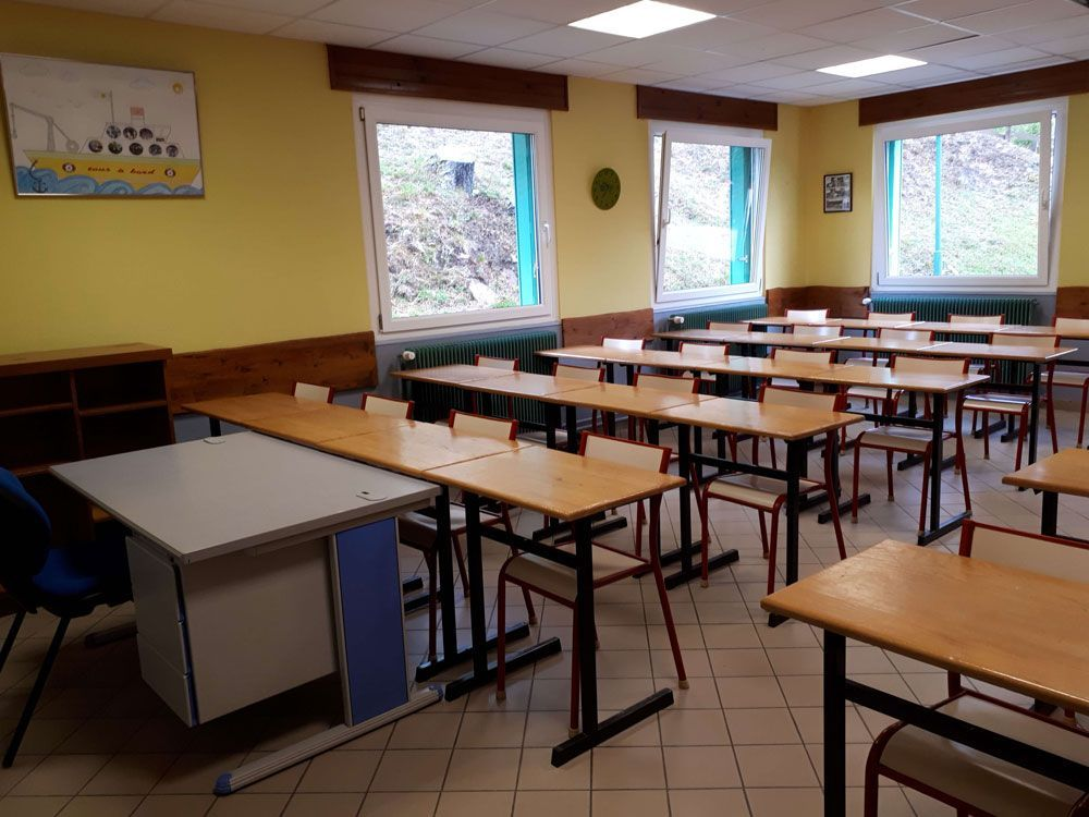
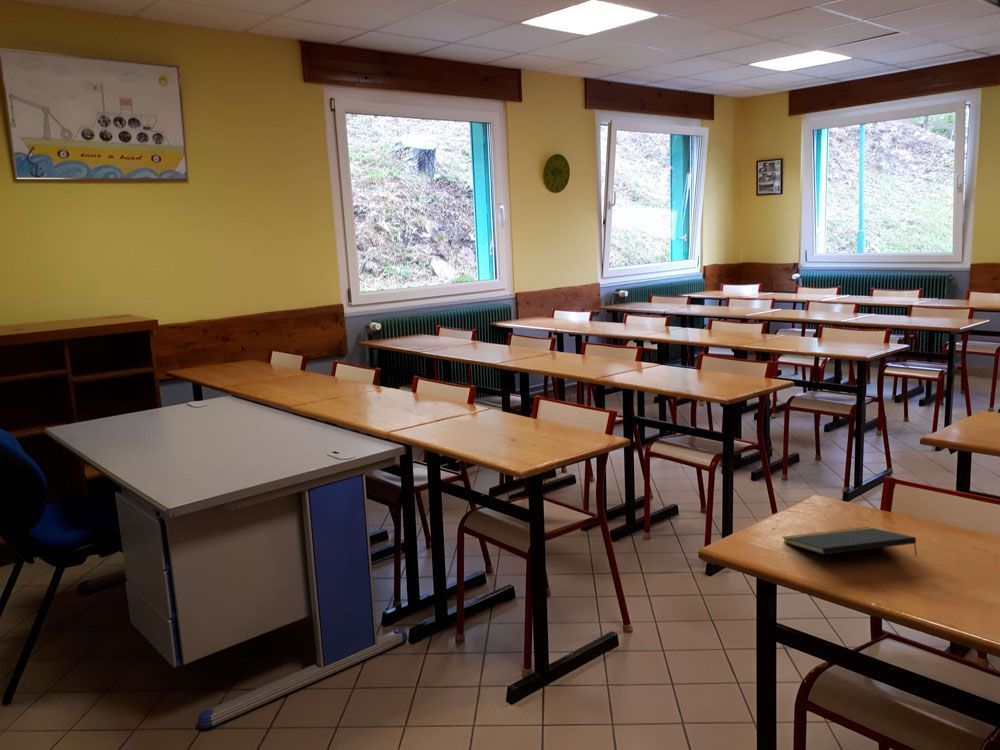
+ notepad (846, 540)
